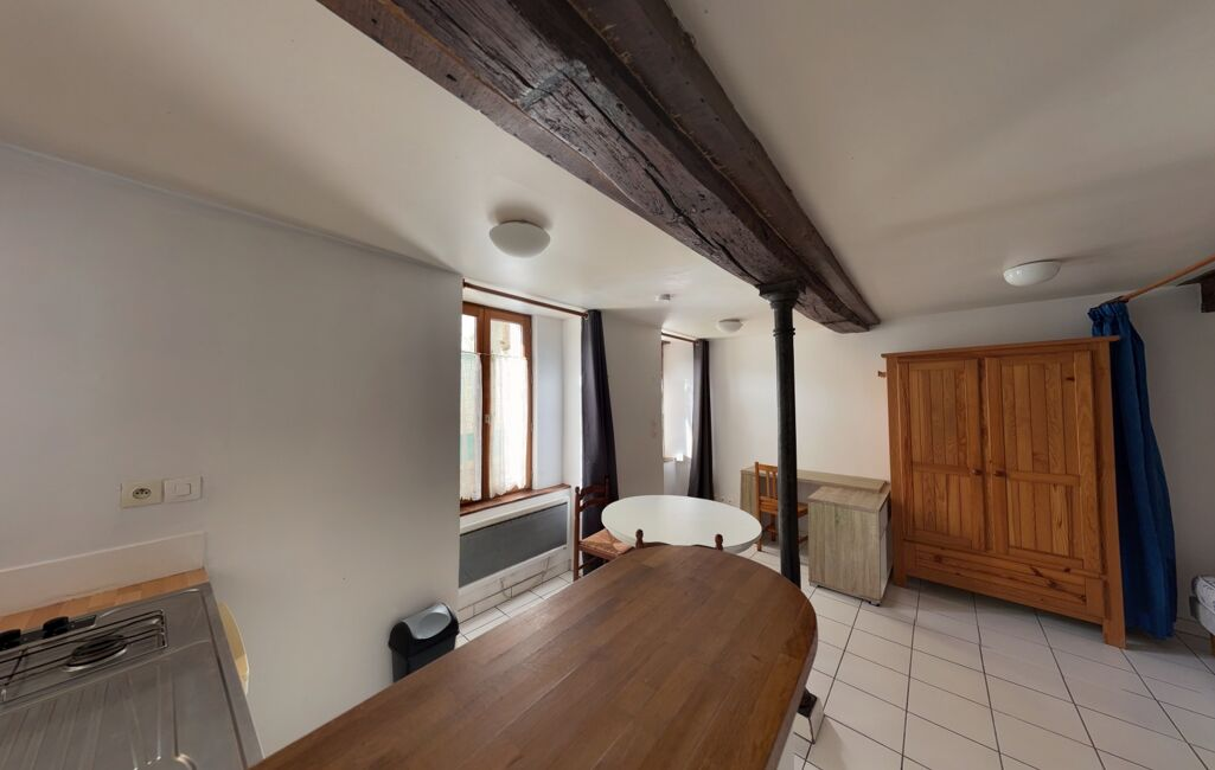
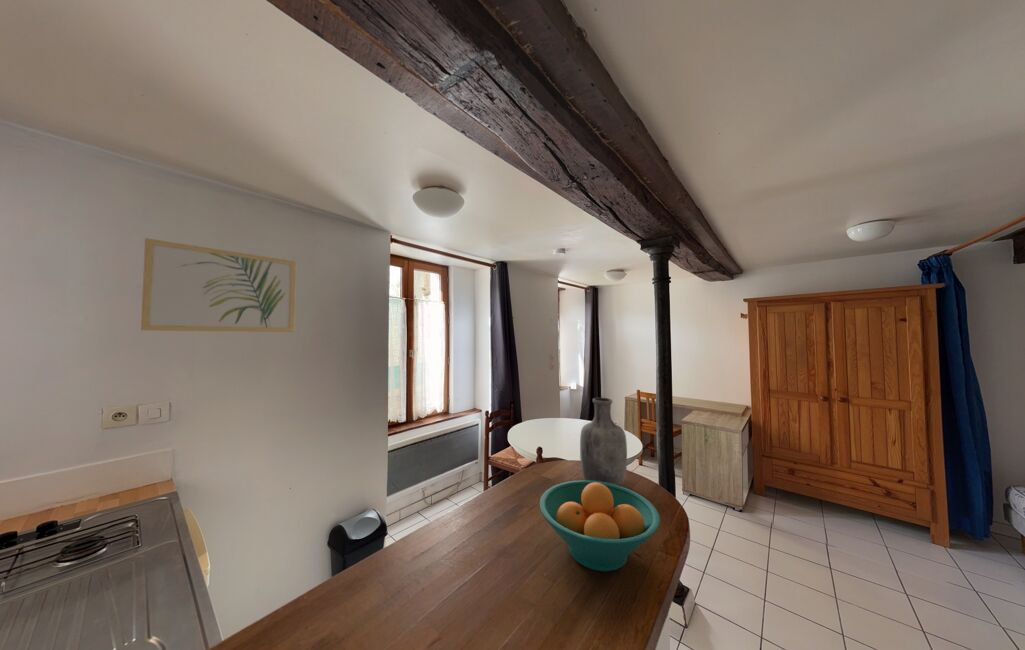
+ vase (602, 441)
+ wall art (228, 291)
+ fruit bowl (597, 518)
